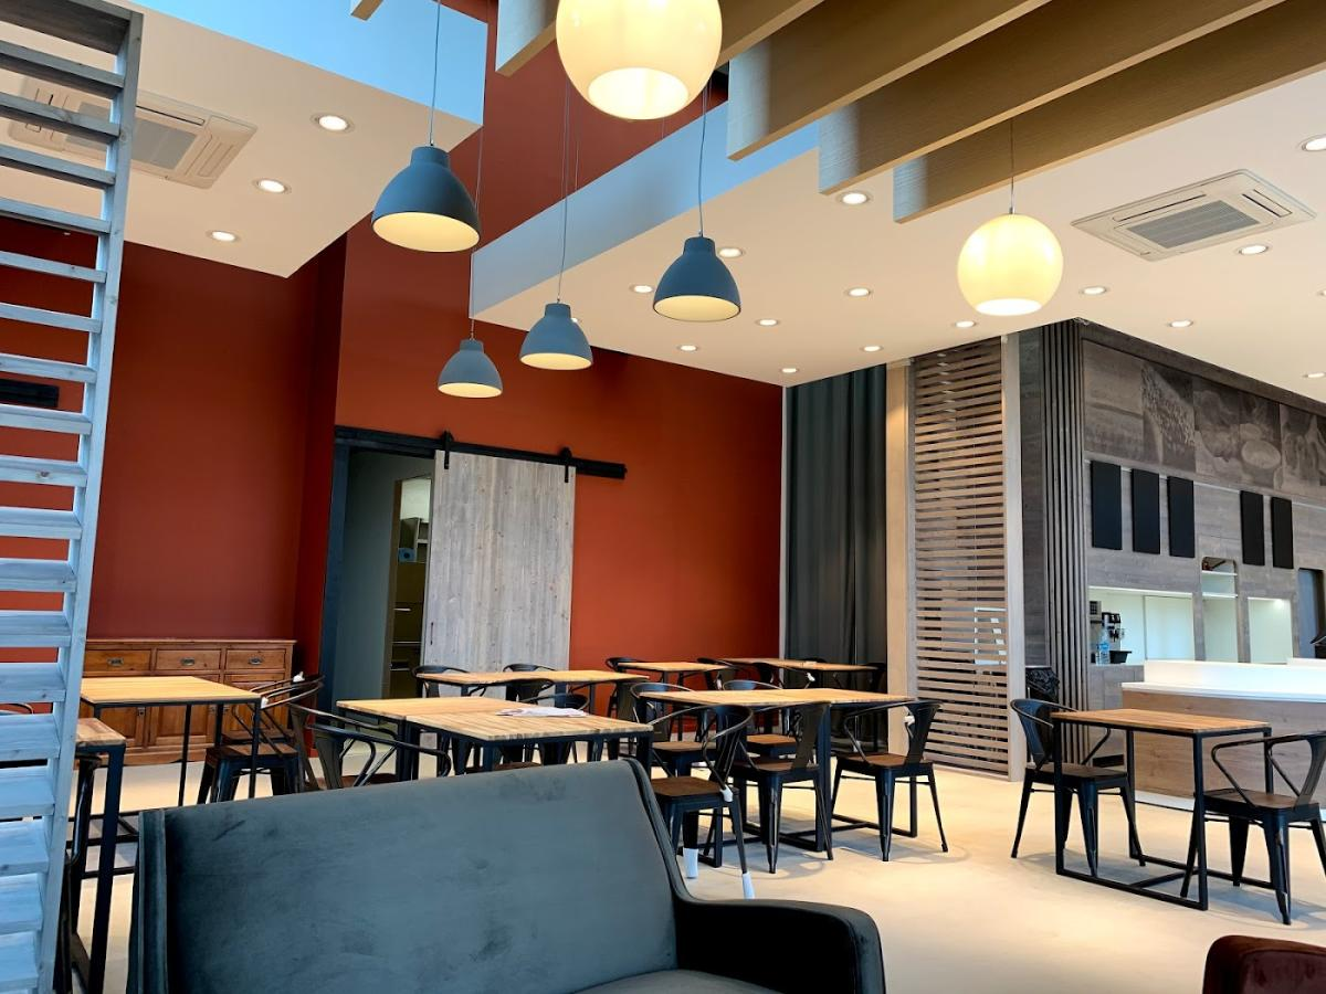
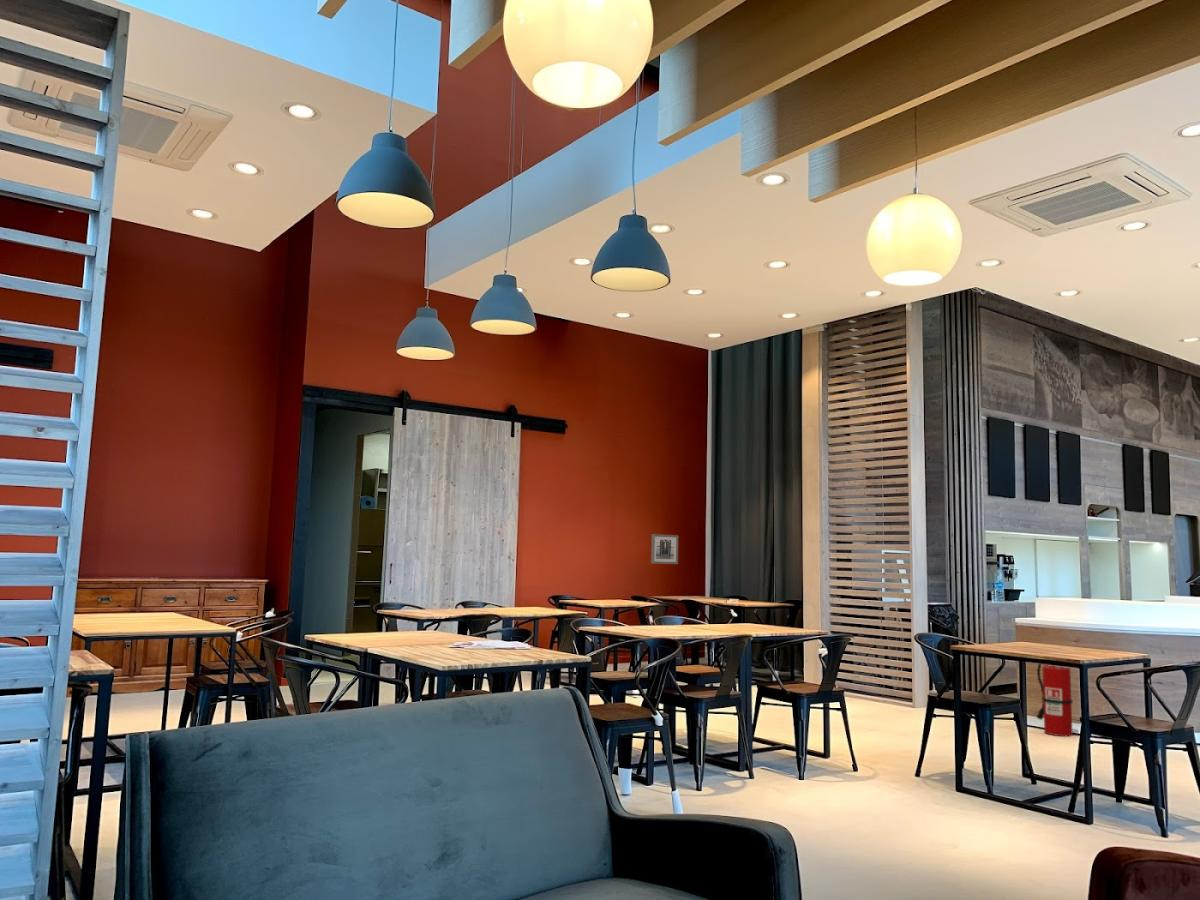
+ fire extinguisher (1052, 691)
+ wall art (665, 549)
